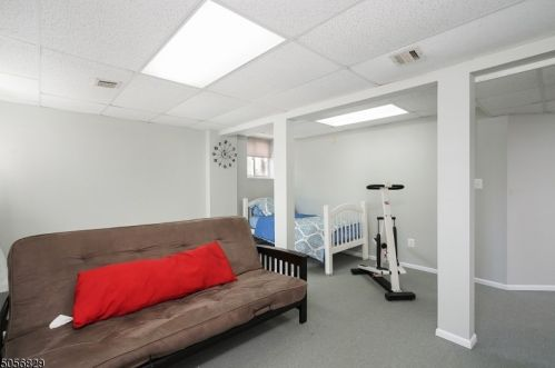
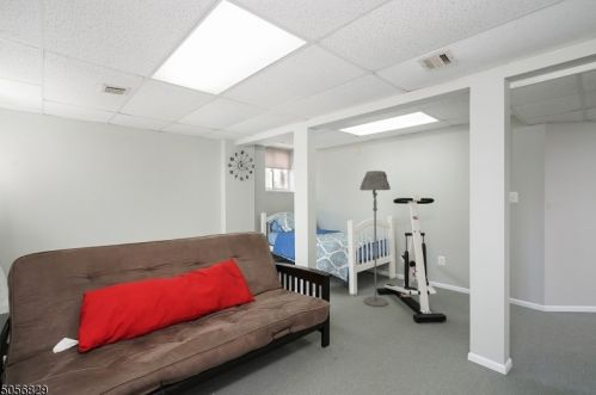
+ floor lamp (375, 236)
